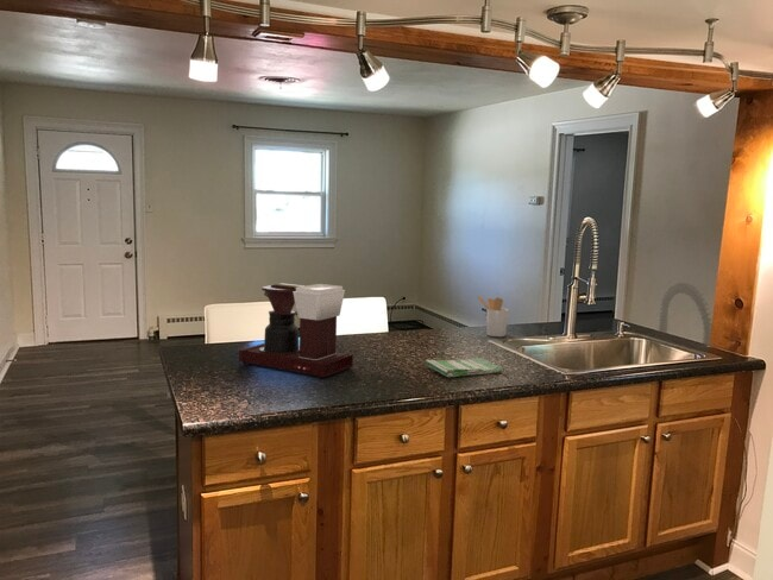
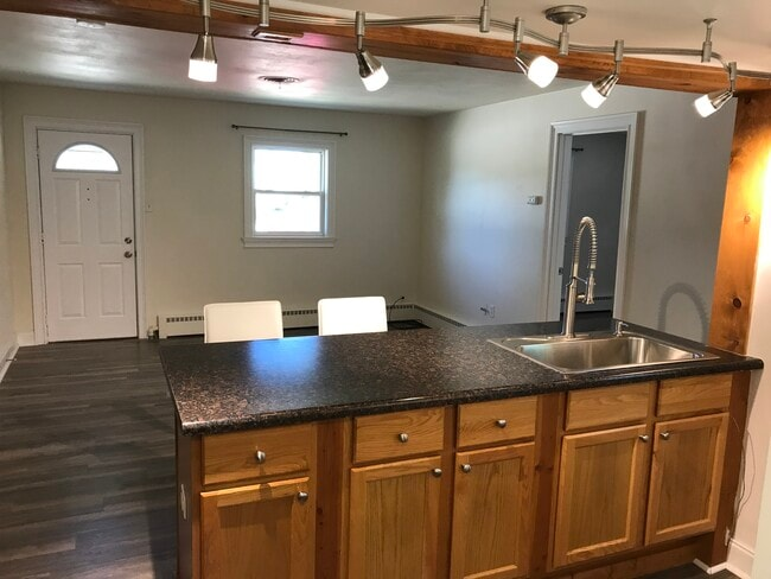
- dish towel (463, 365)
- coffee maker (295, 326)
- utensil holder (491, 315)
